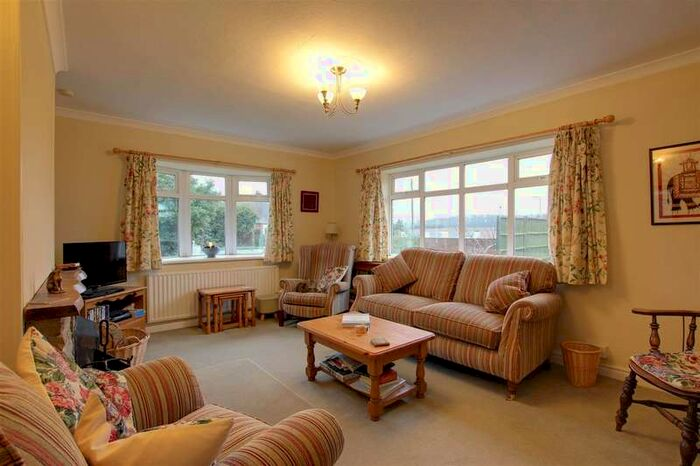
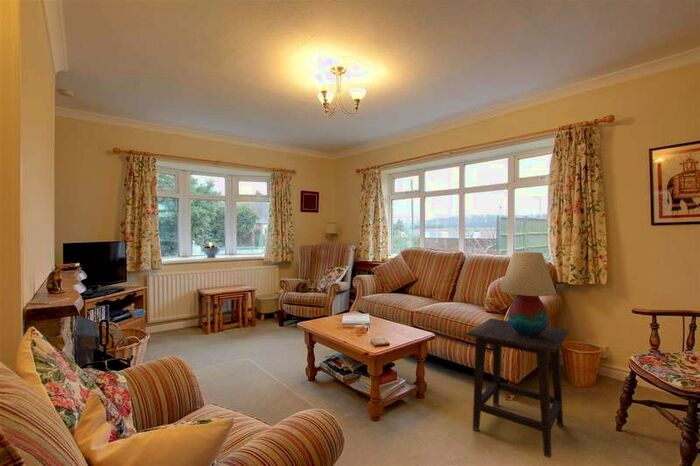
+ table lamp (527, 292)
+ side table (515, 386)
